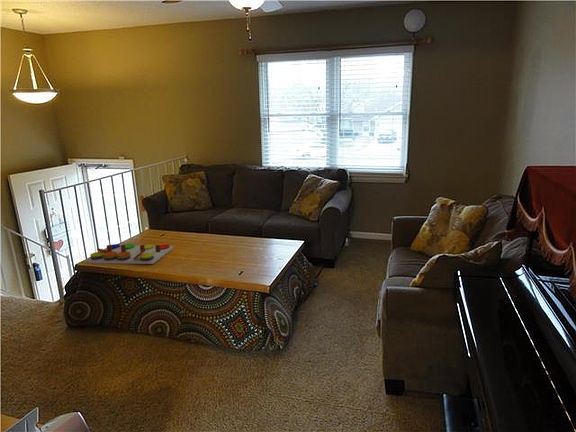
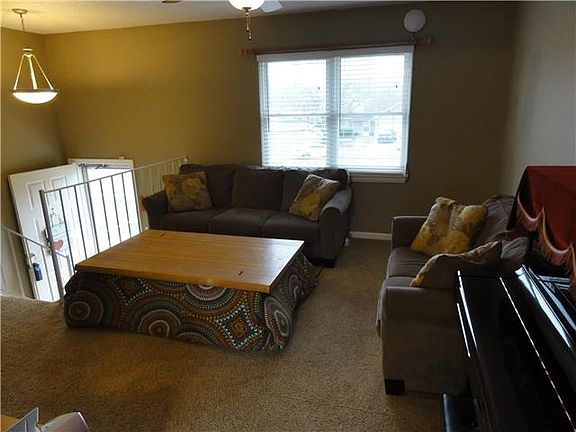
- board game (129, 250)
